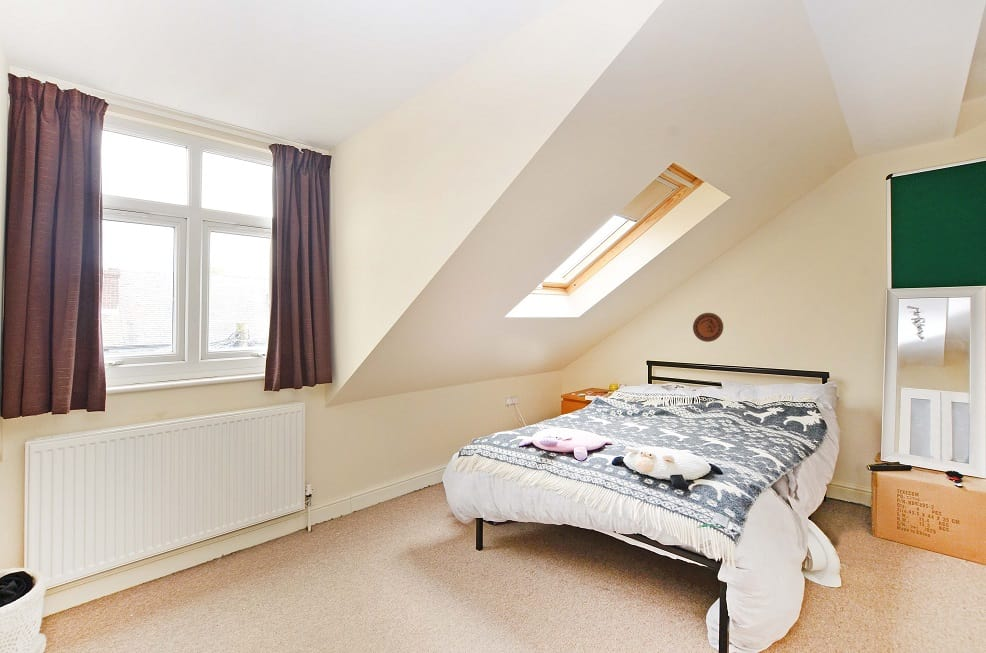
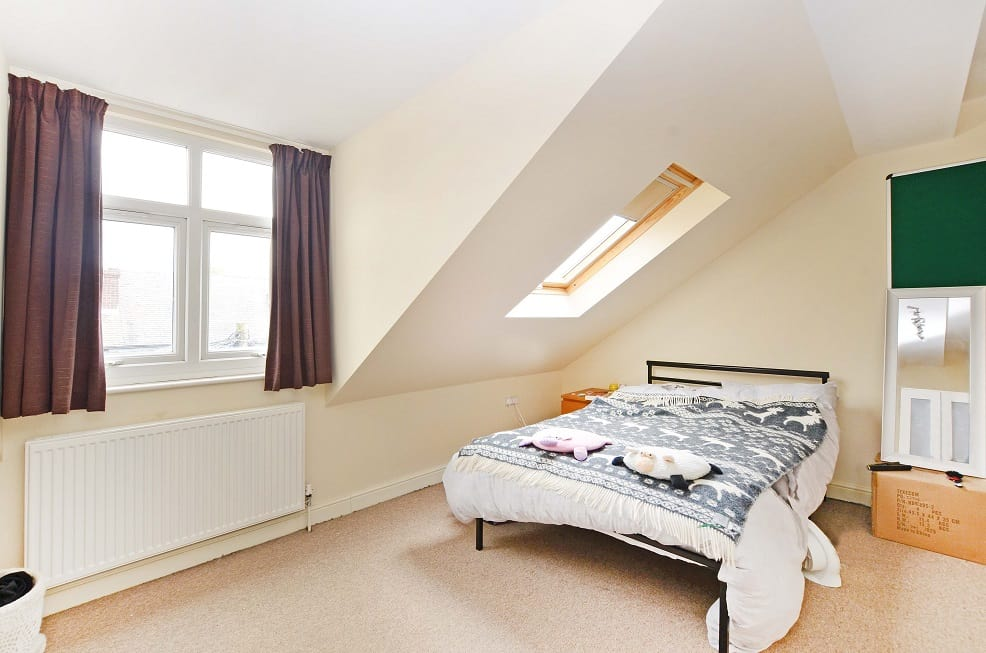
- decorative plate (707, 327)
